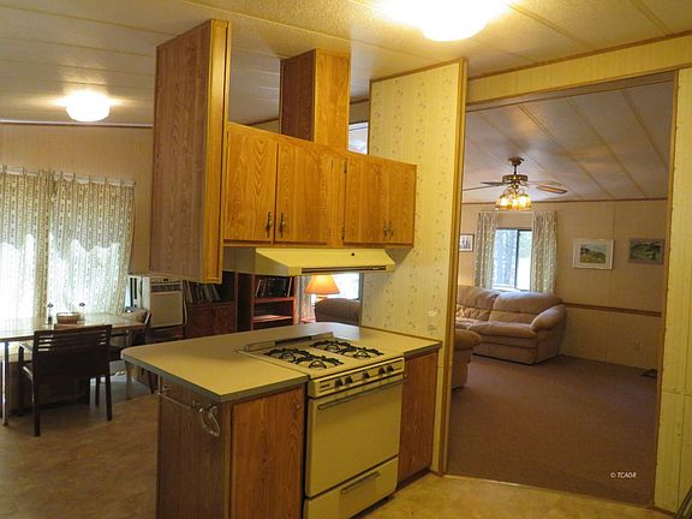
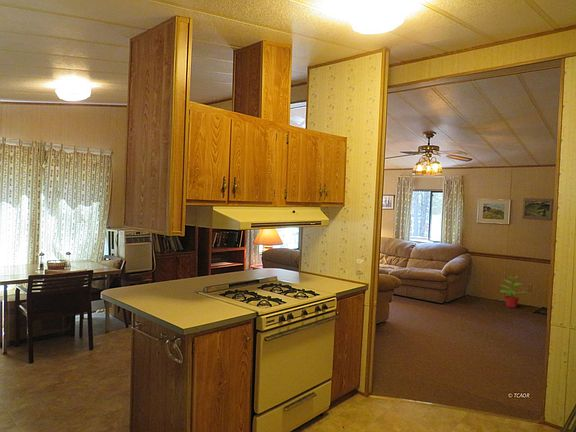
+ potted plant (513, 291)
